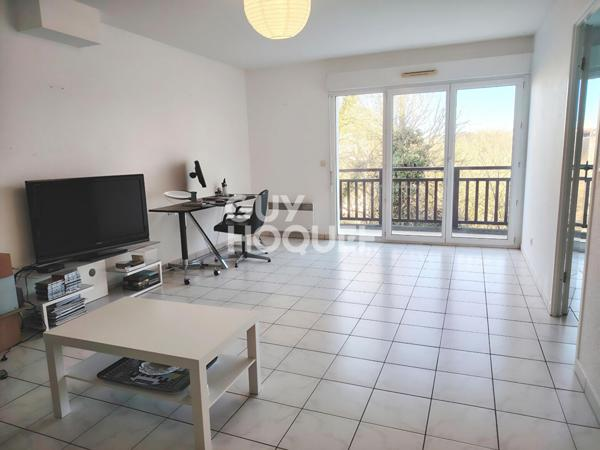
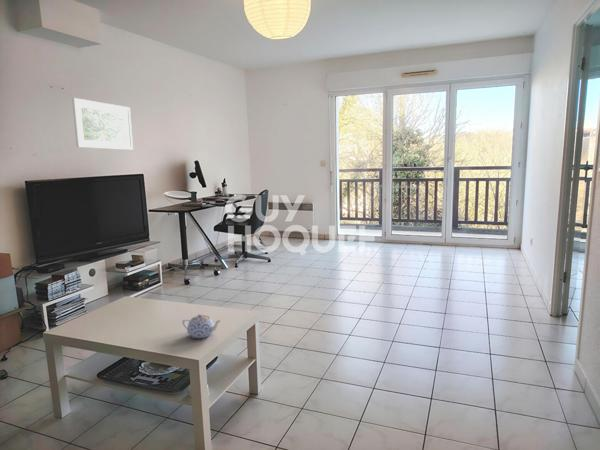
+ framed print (105, 126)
+ teapot (201, 324)
